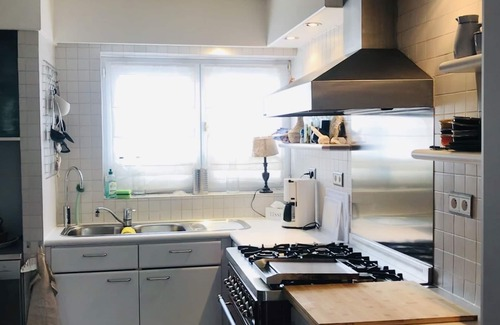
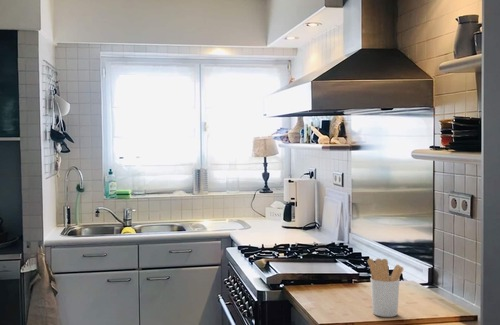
+ utensil holder (382, 285)
